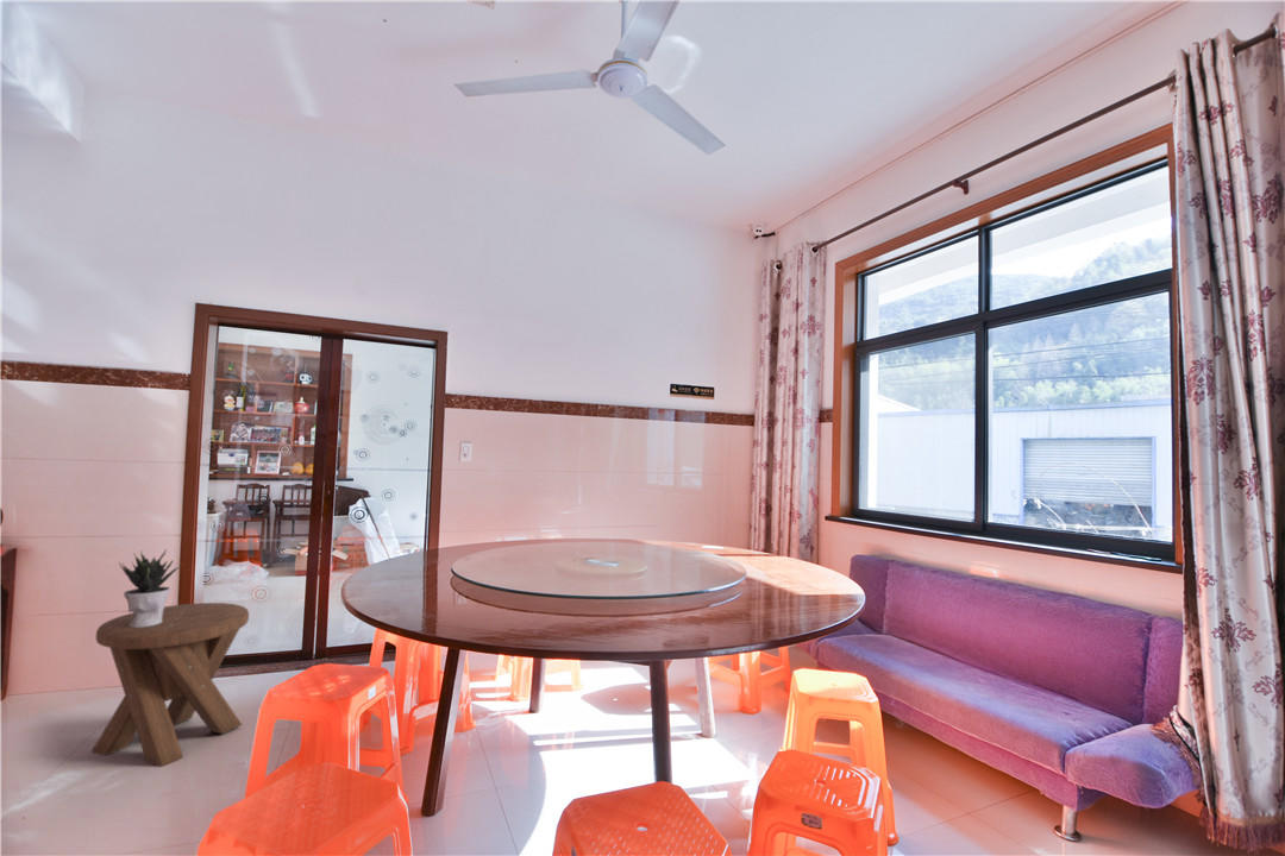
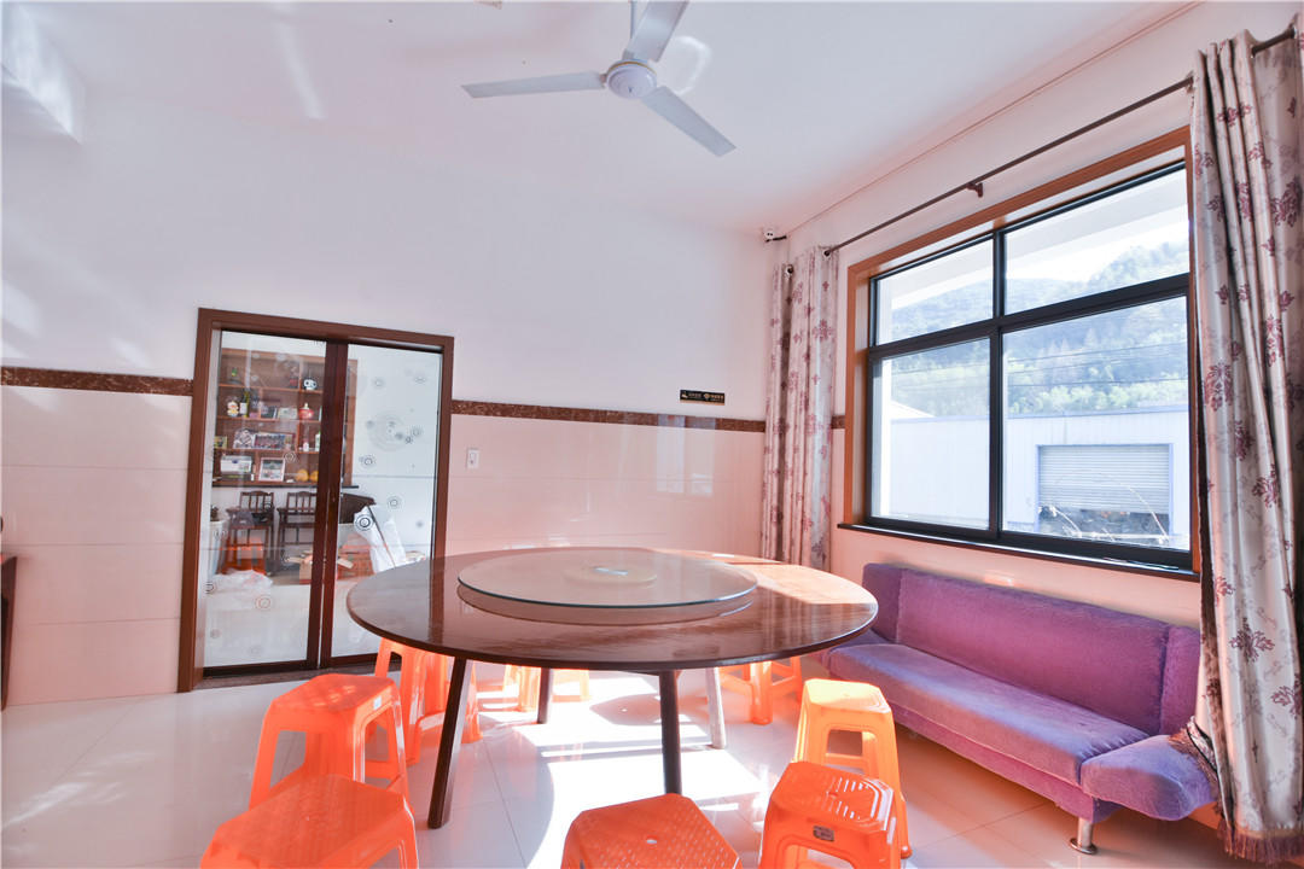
- potted plant (144, 586)
- music stool (174, 678)
